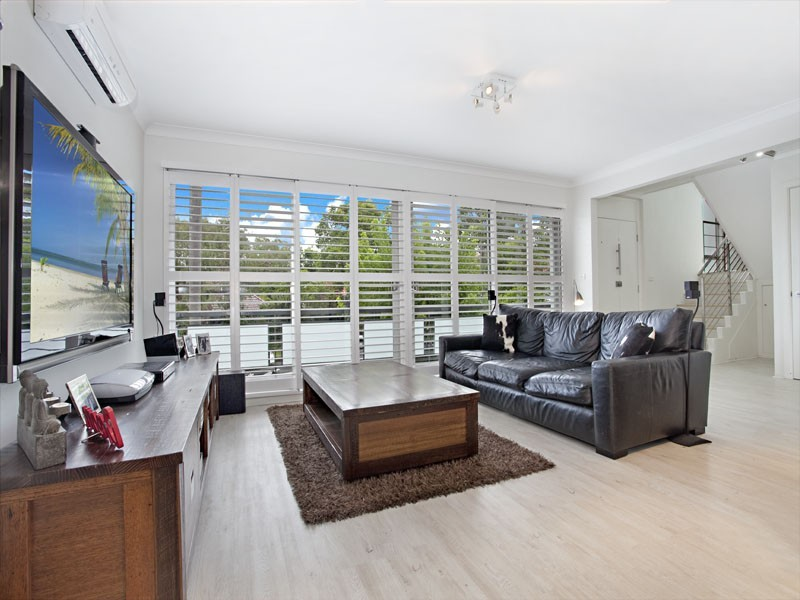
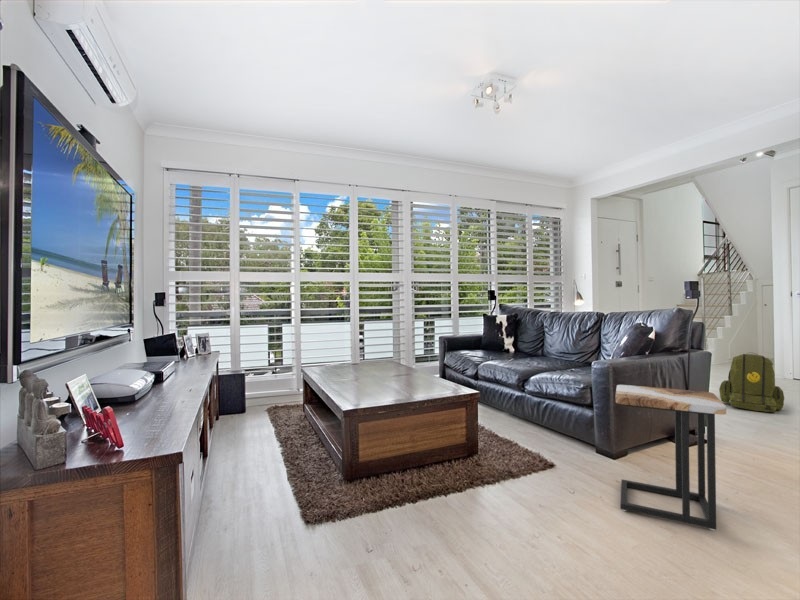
+ backpack (750, 379)
+ side table (675, 450)
